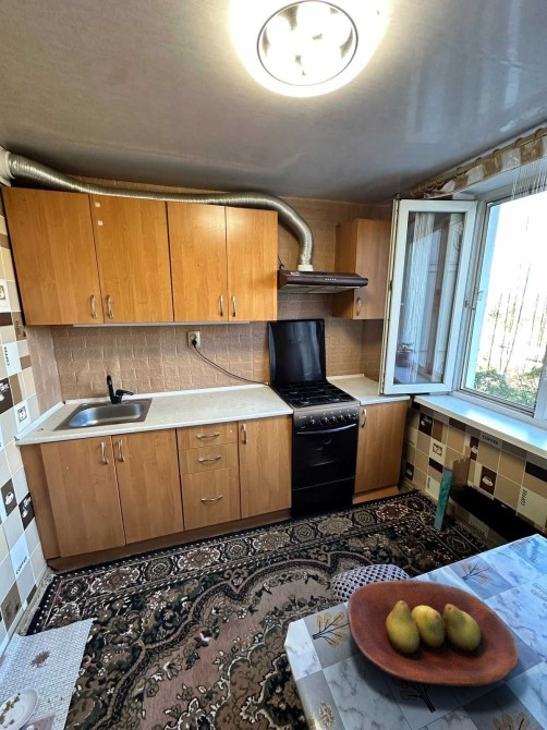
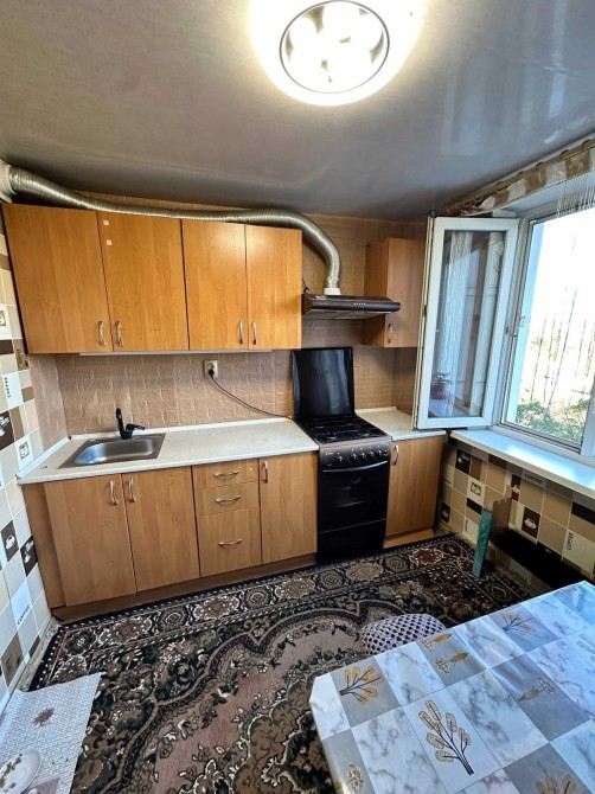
- fruit bowl (425, 624)
